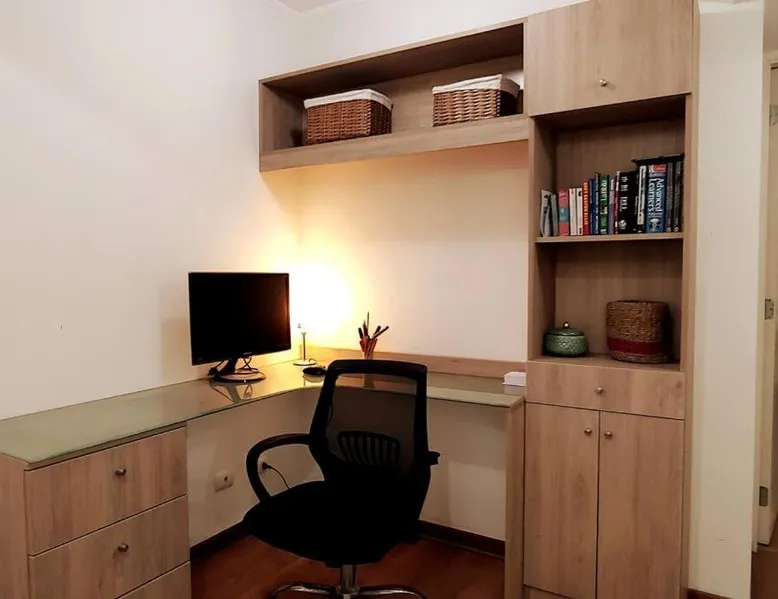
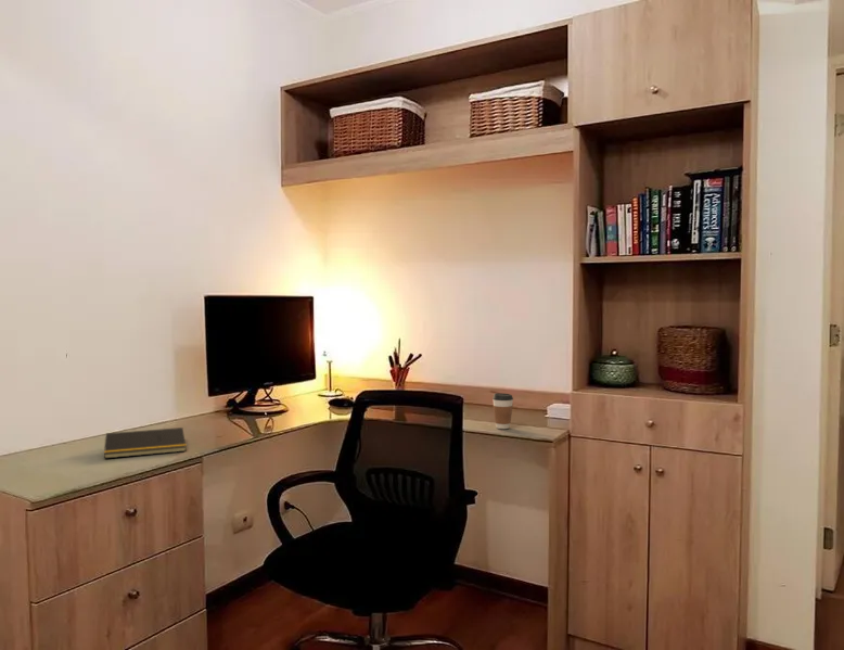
+ coffee cup (502, 410)
+ notepad (145, 442)
